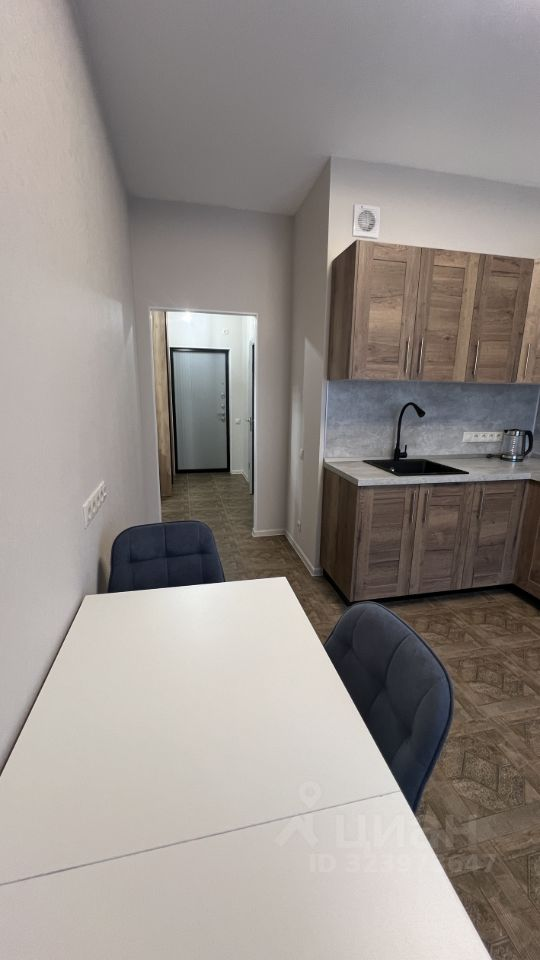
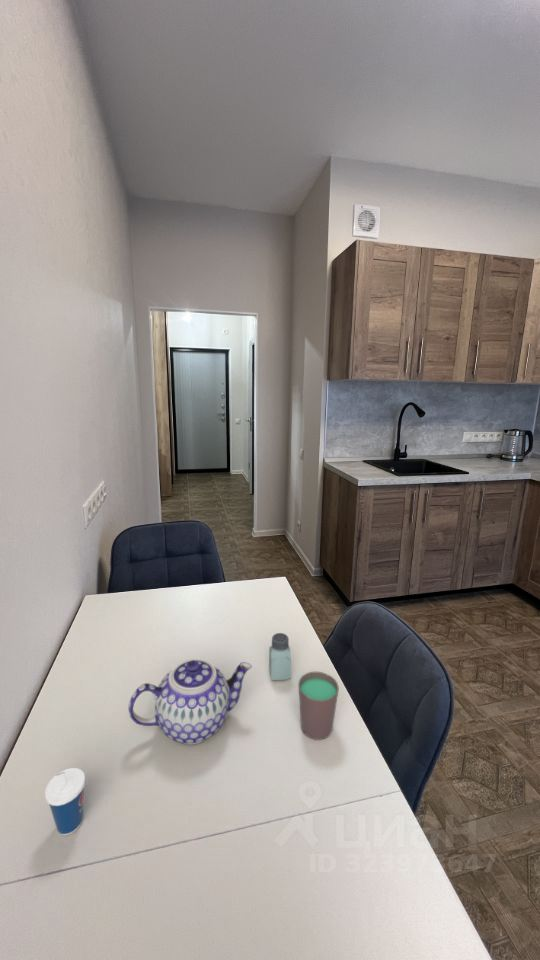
+ cup (66, 793)
+ saltshaker (279, 655)
+ cup (317, 706)
+ teapot (193, 693)
